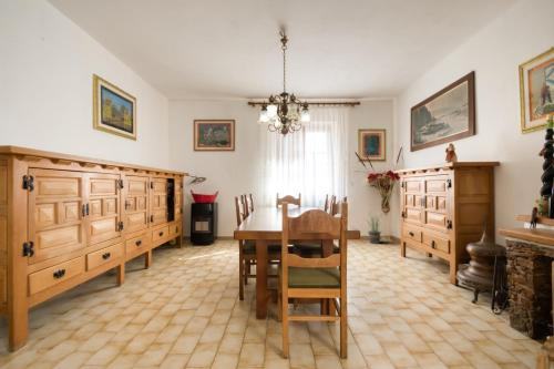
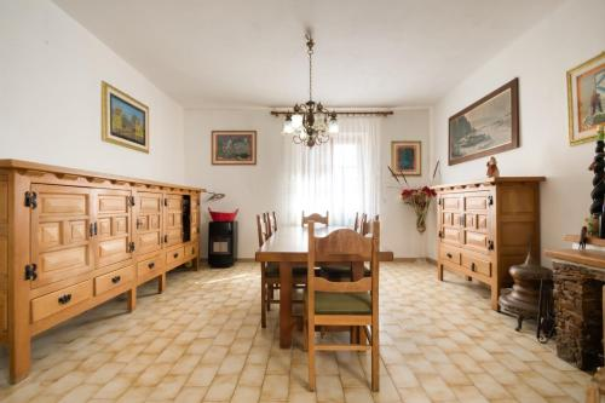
- potted plant (373, 226)
